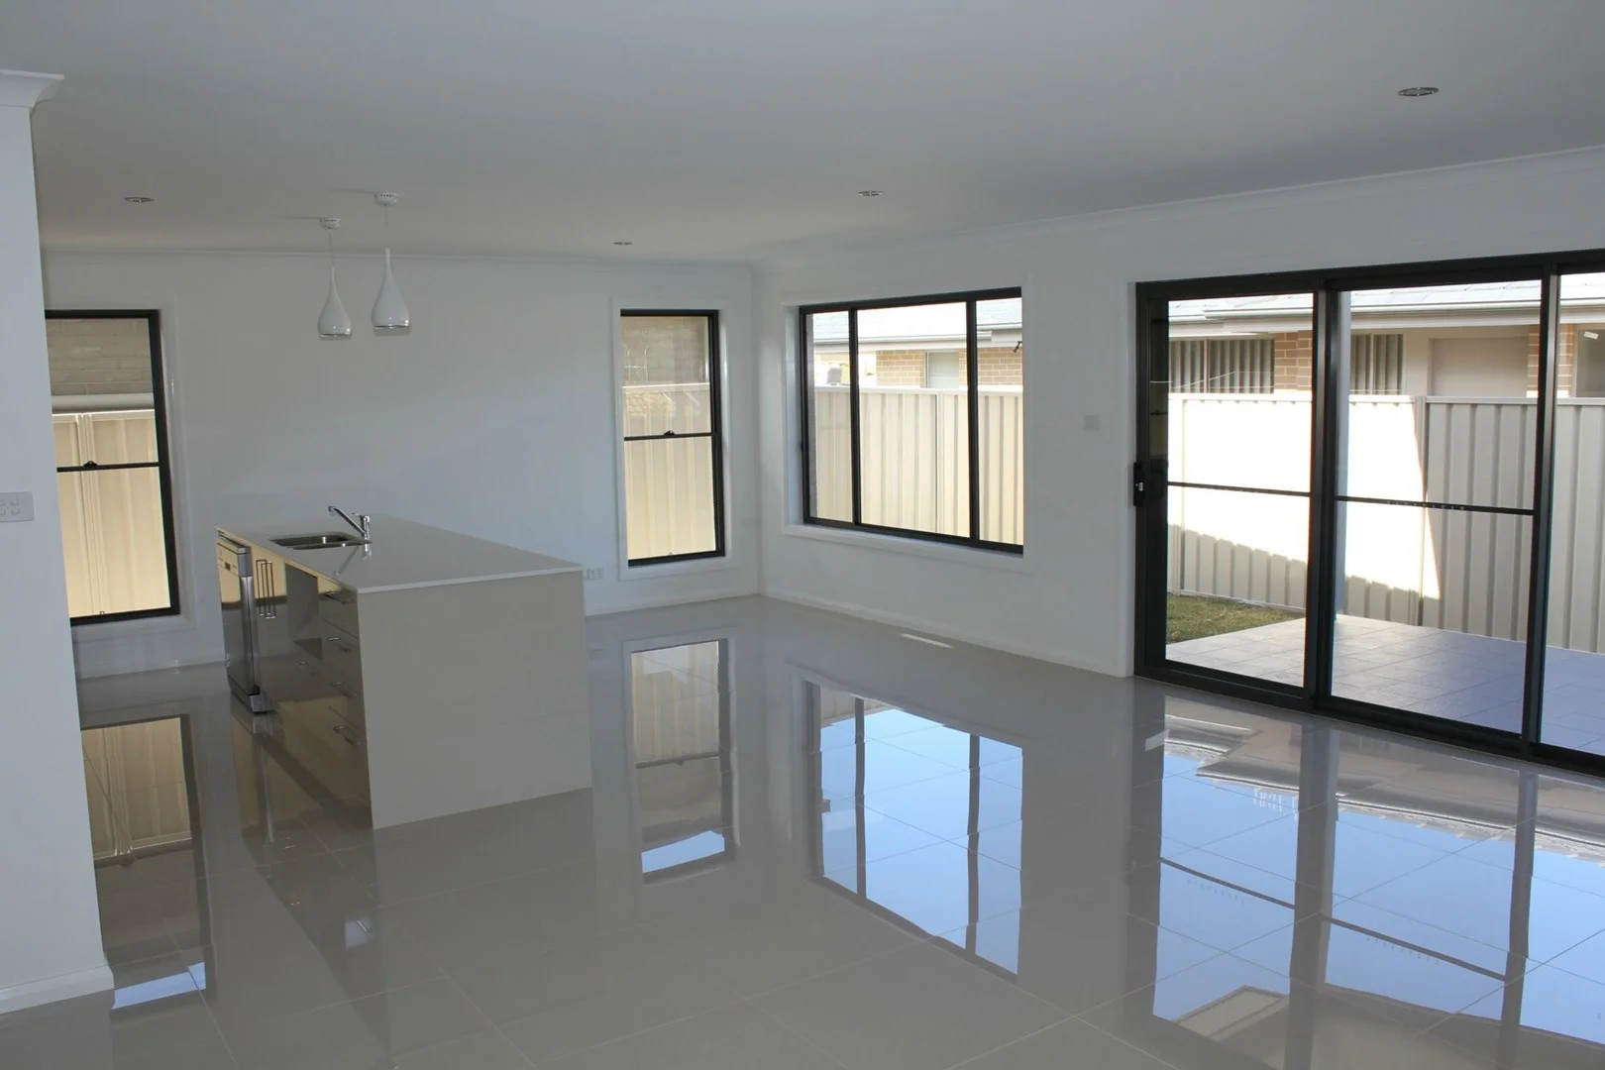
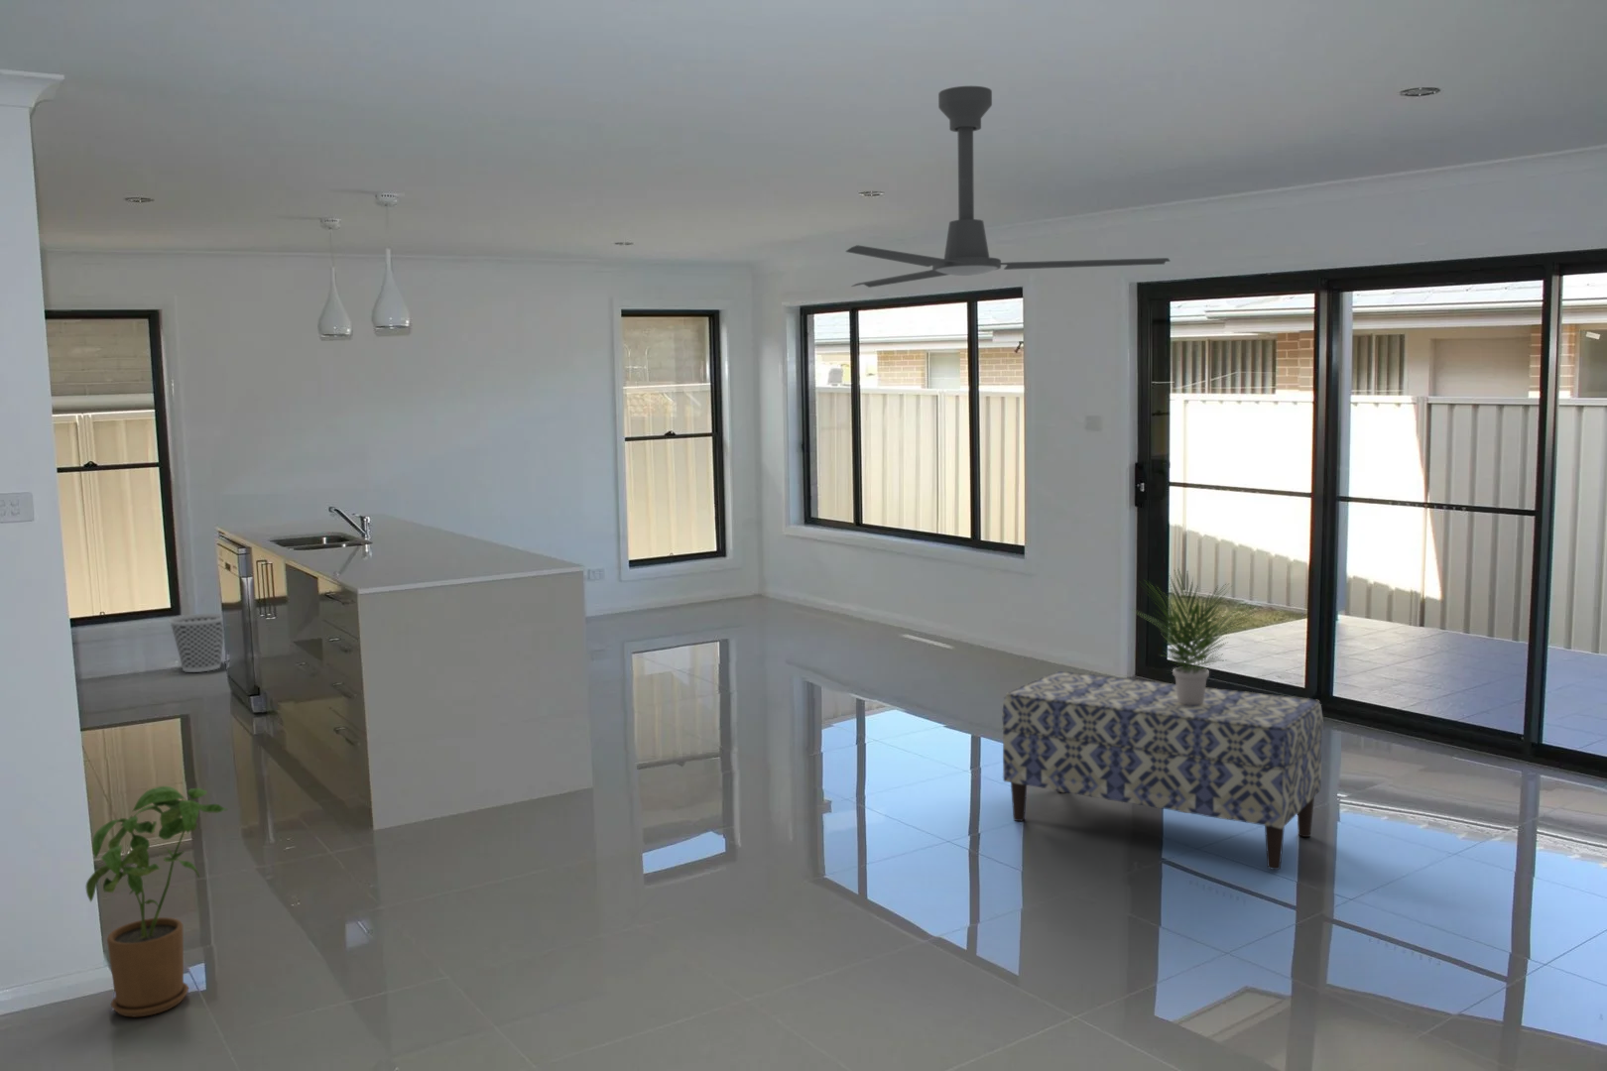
+ ceiling fan (972, 180)
+ house plant (142, 899)
+ wastebasket (200, 643)
+ bench (1157, 761)
+ potted plant (1190, 637)
